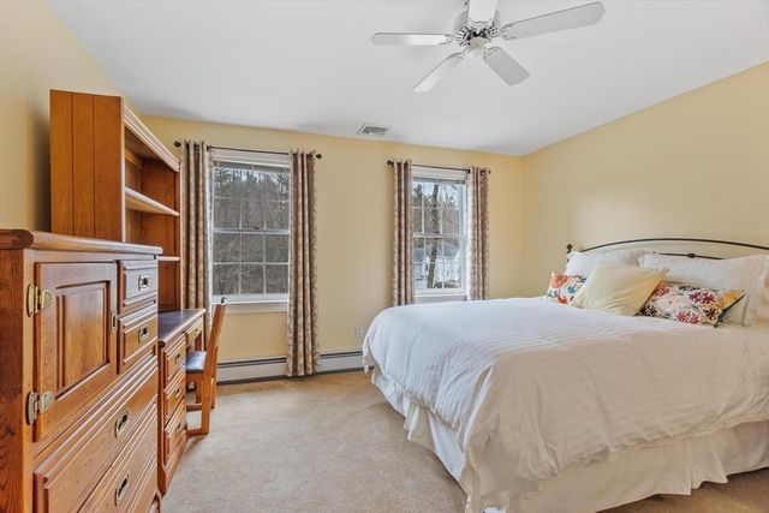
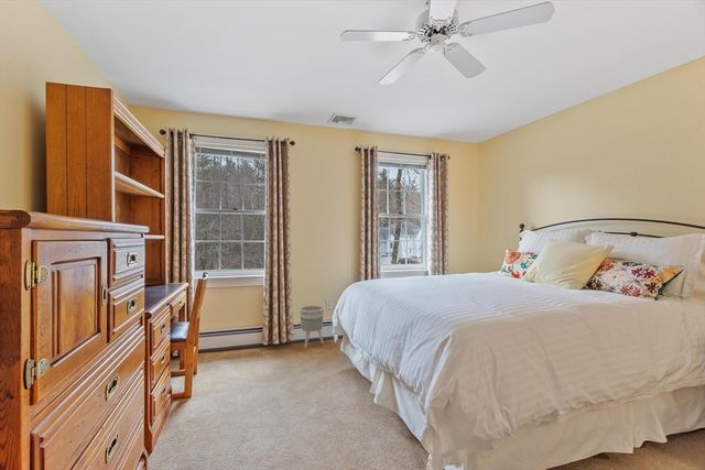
+ planter (312, 326)
